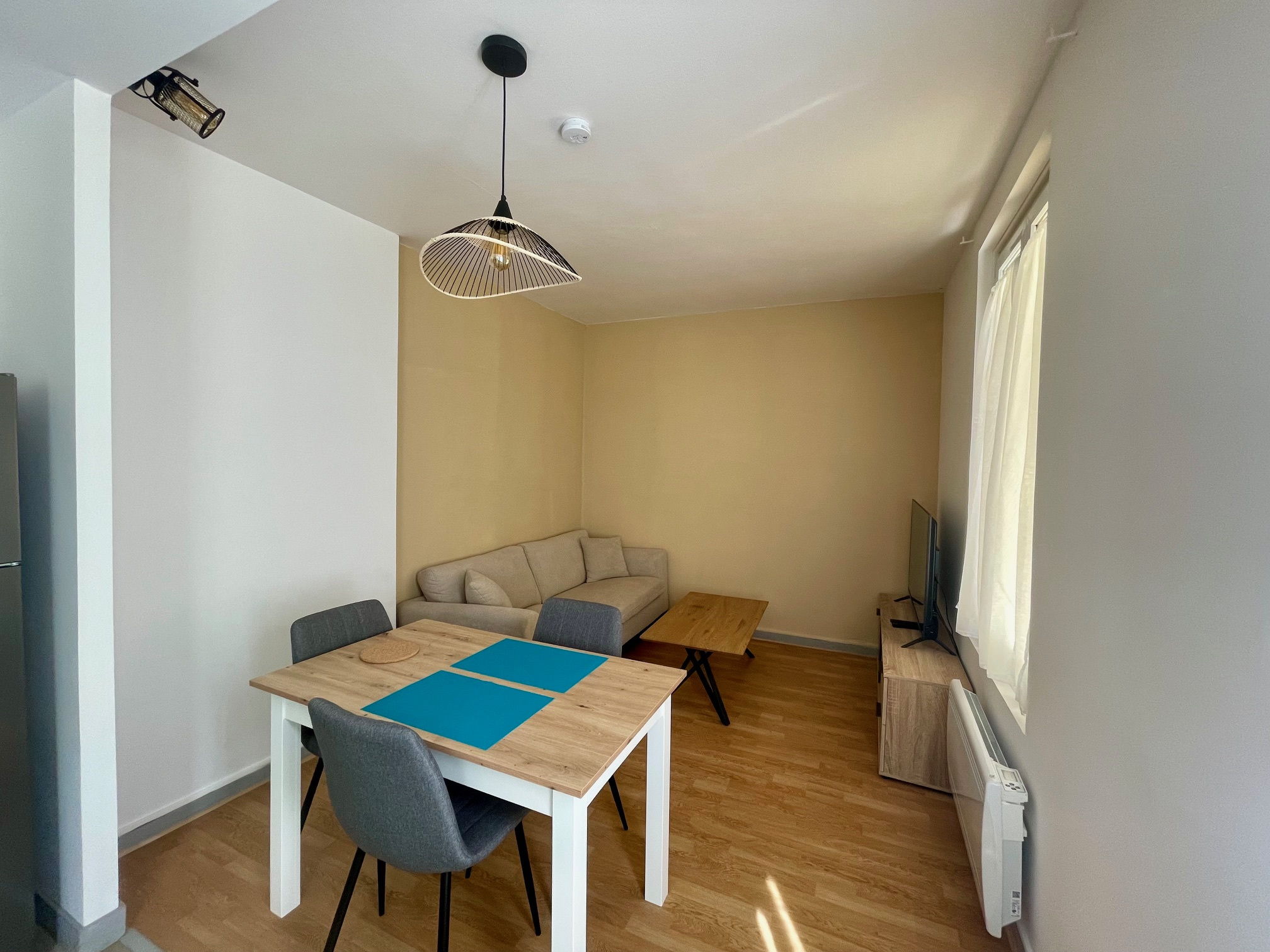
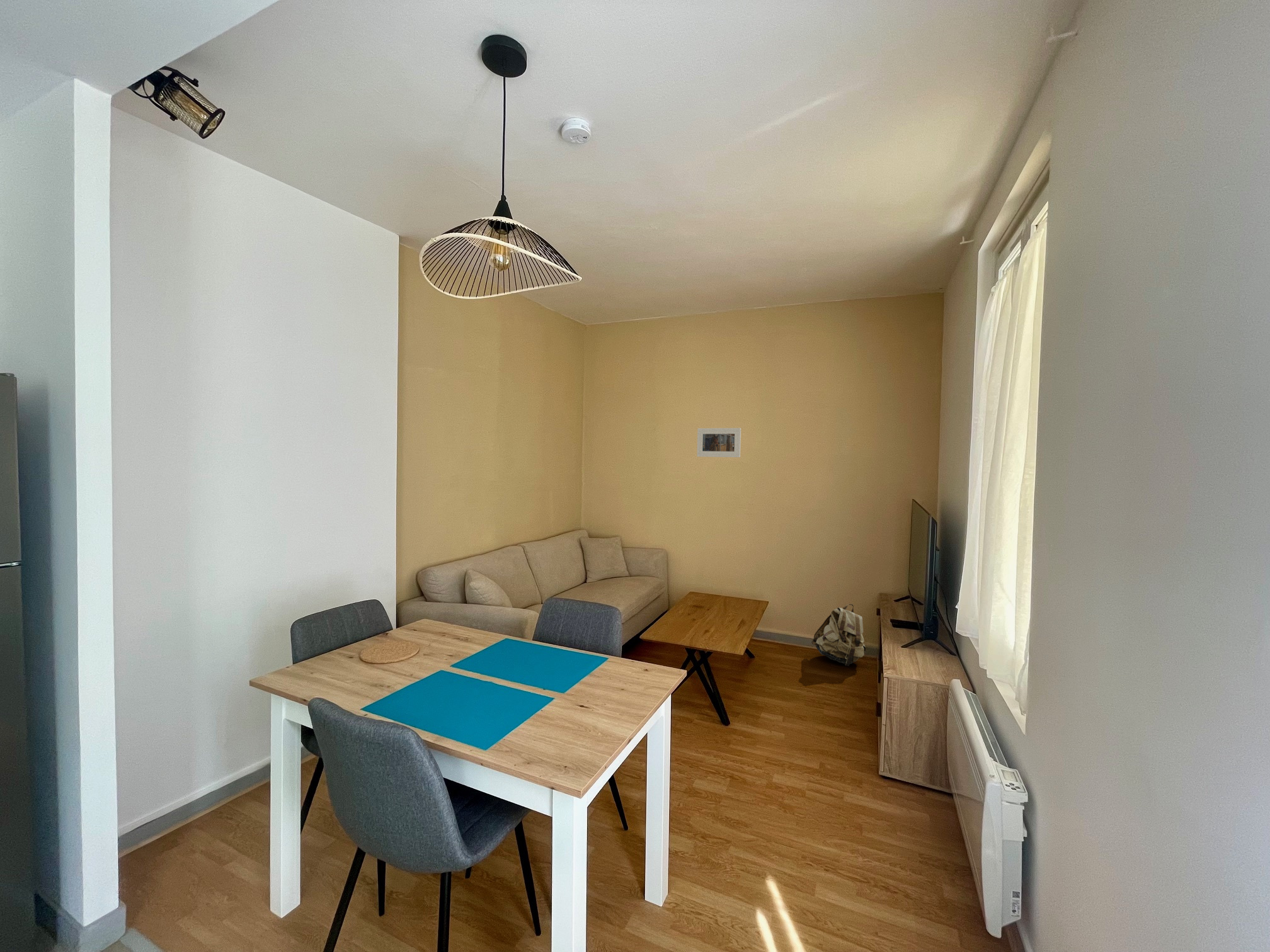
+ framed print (718, 442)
+ backpack (838, 632)
